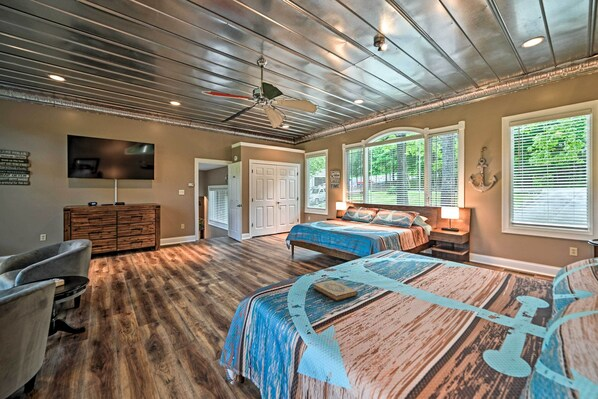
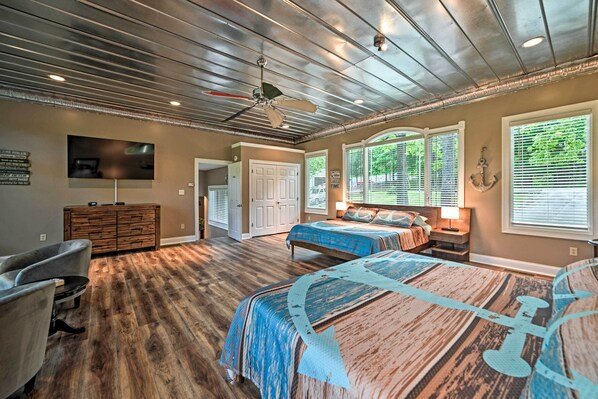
- hardback book (334, 289)
